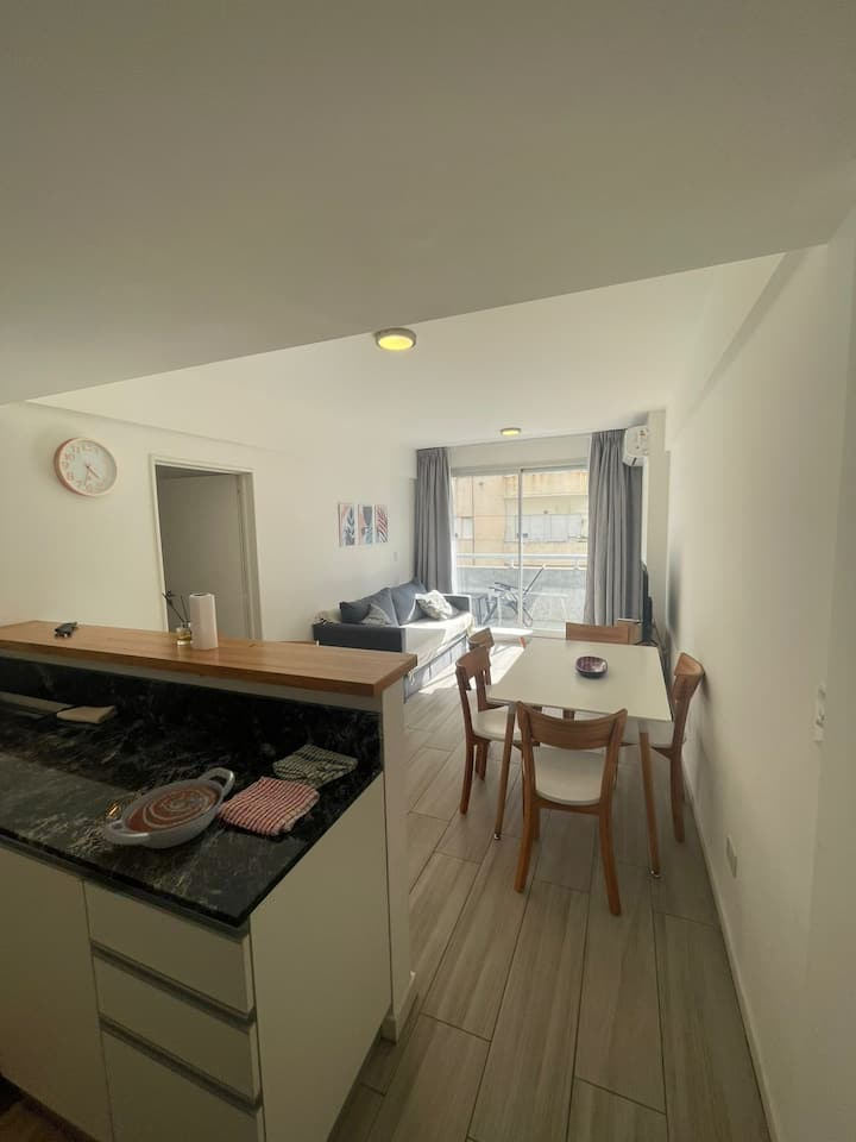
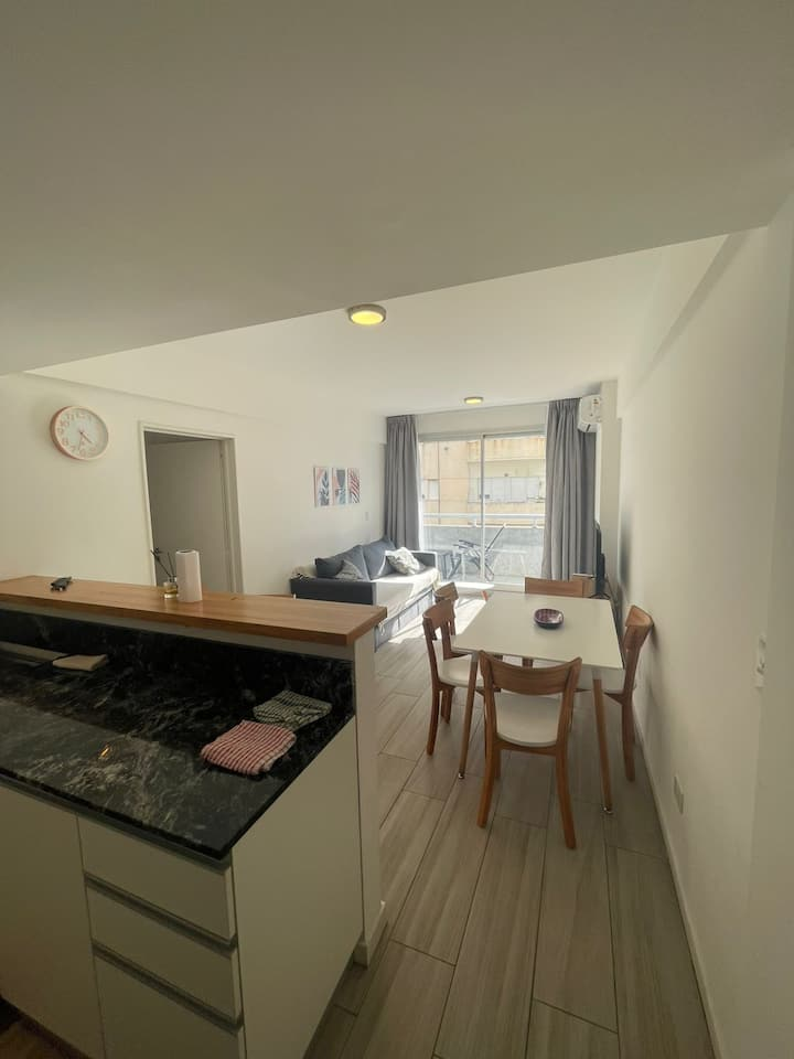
- bowl (175, 812)
